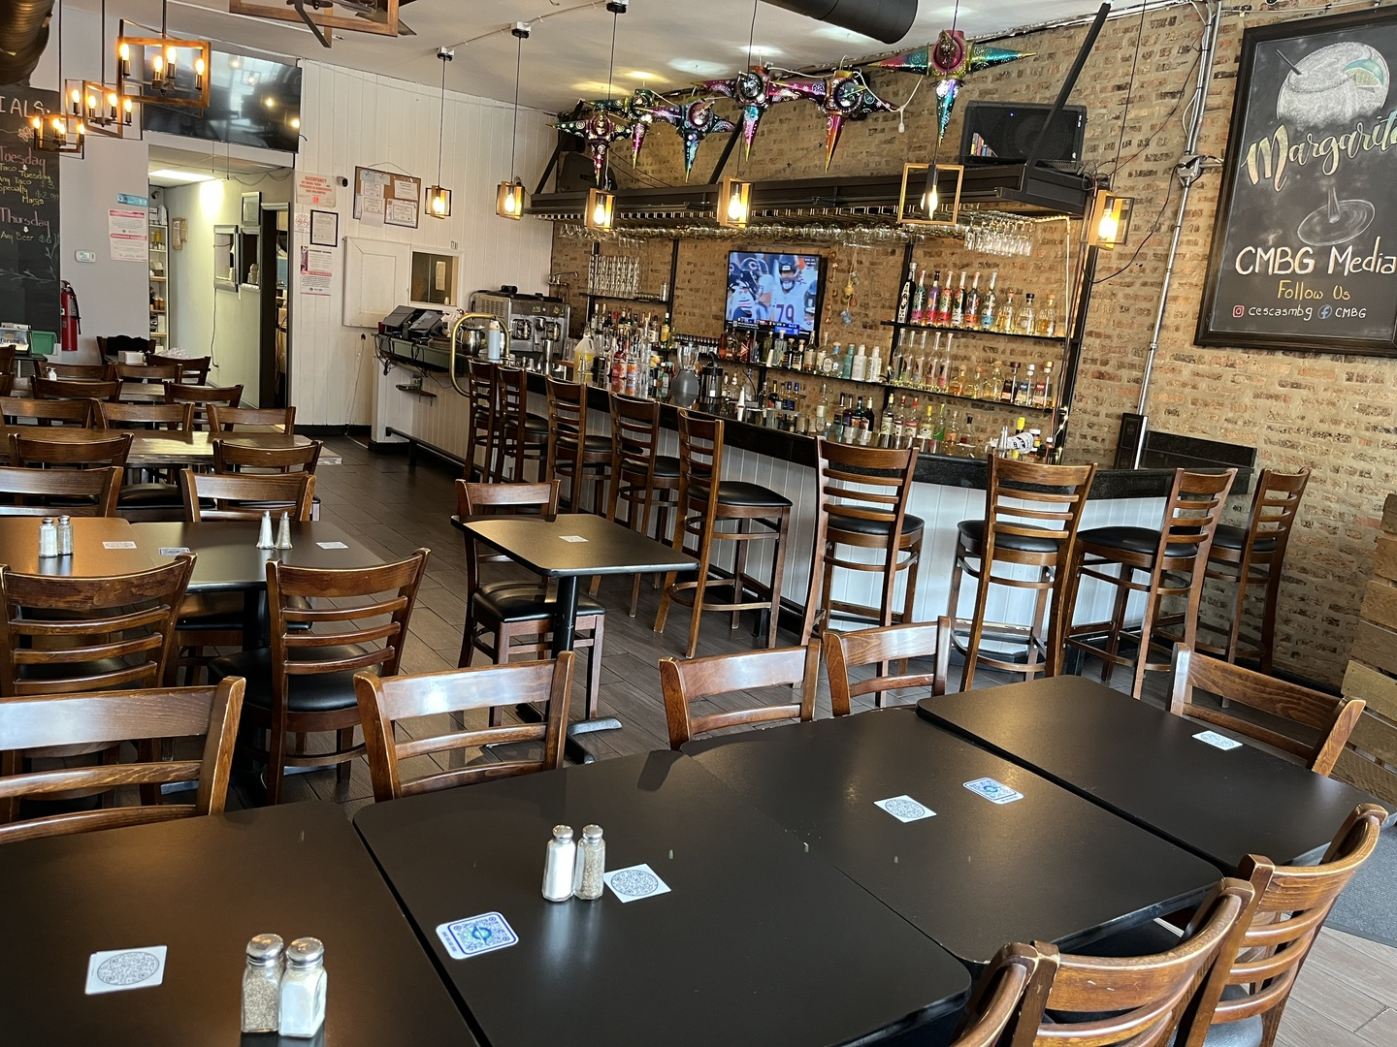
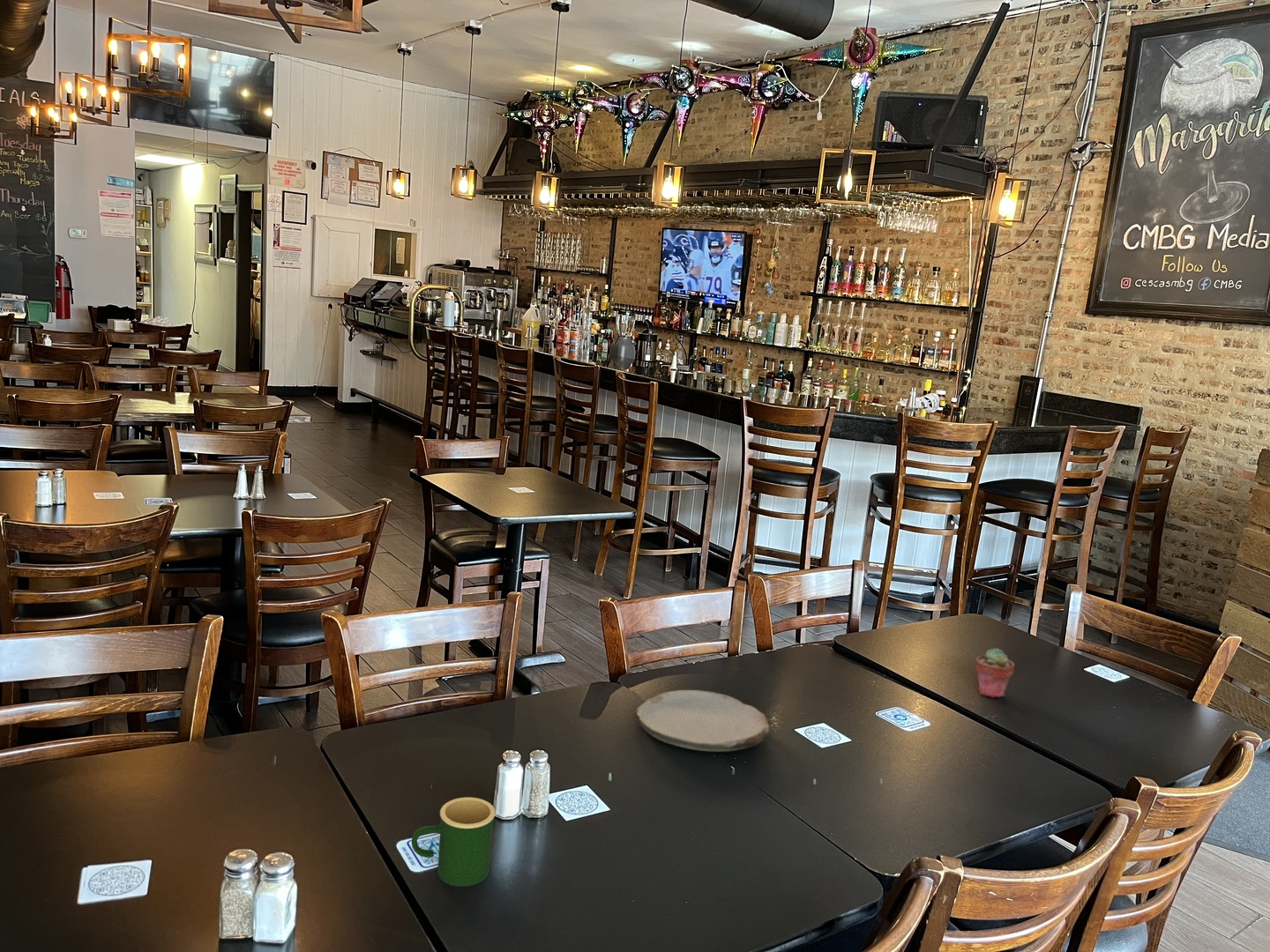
+ plate (702, 721)
+ mug (452, 843)
+ potted succulent (994, 670)
